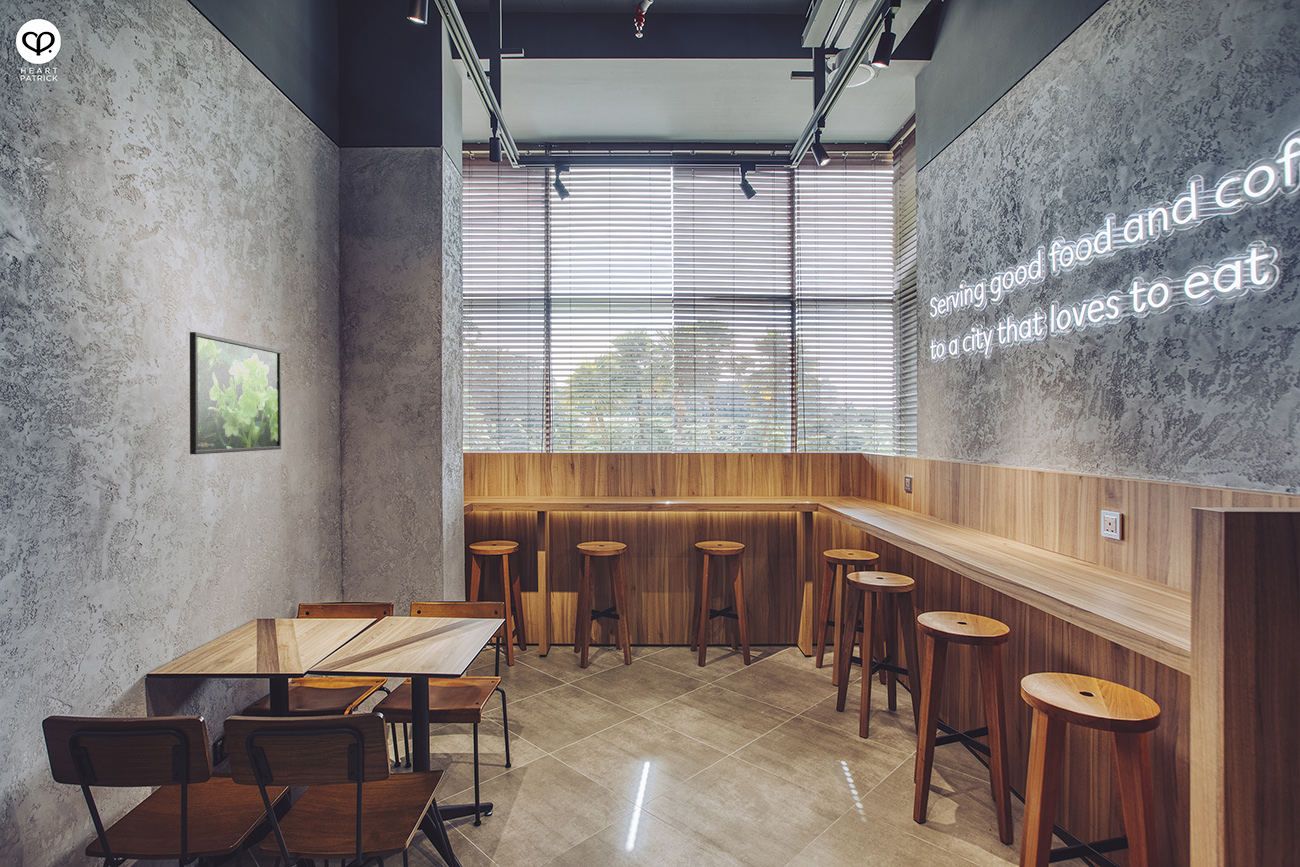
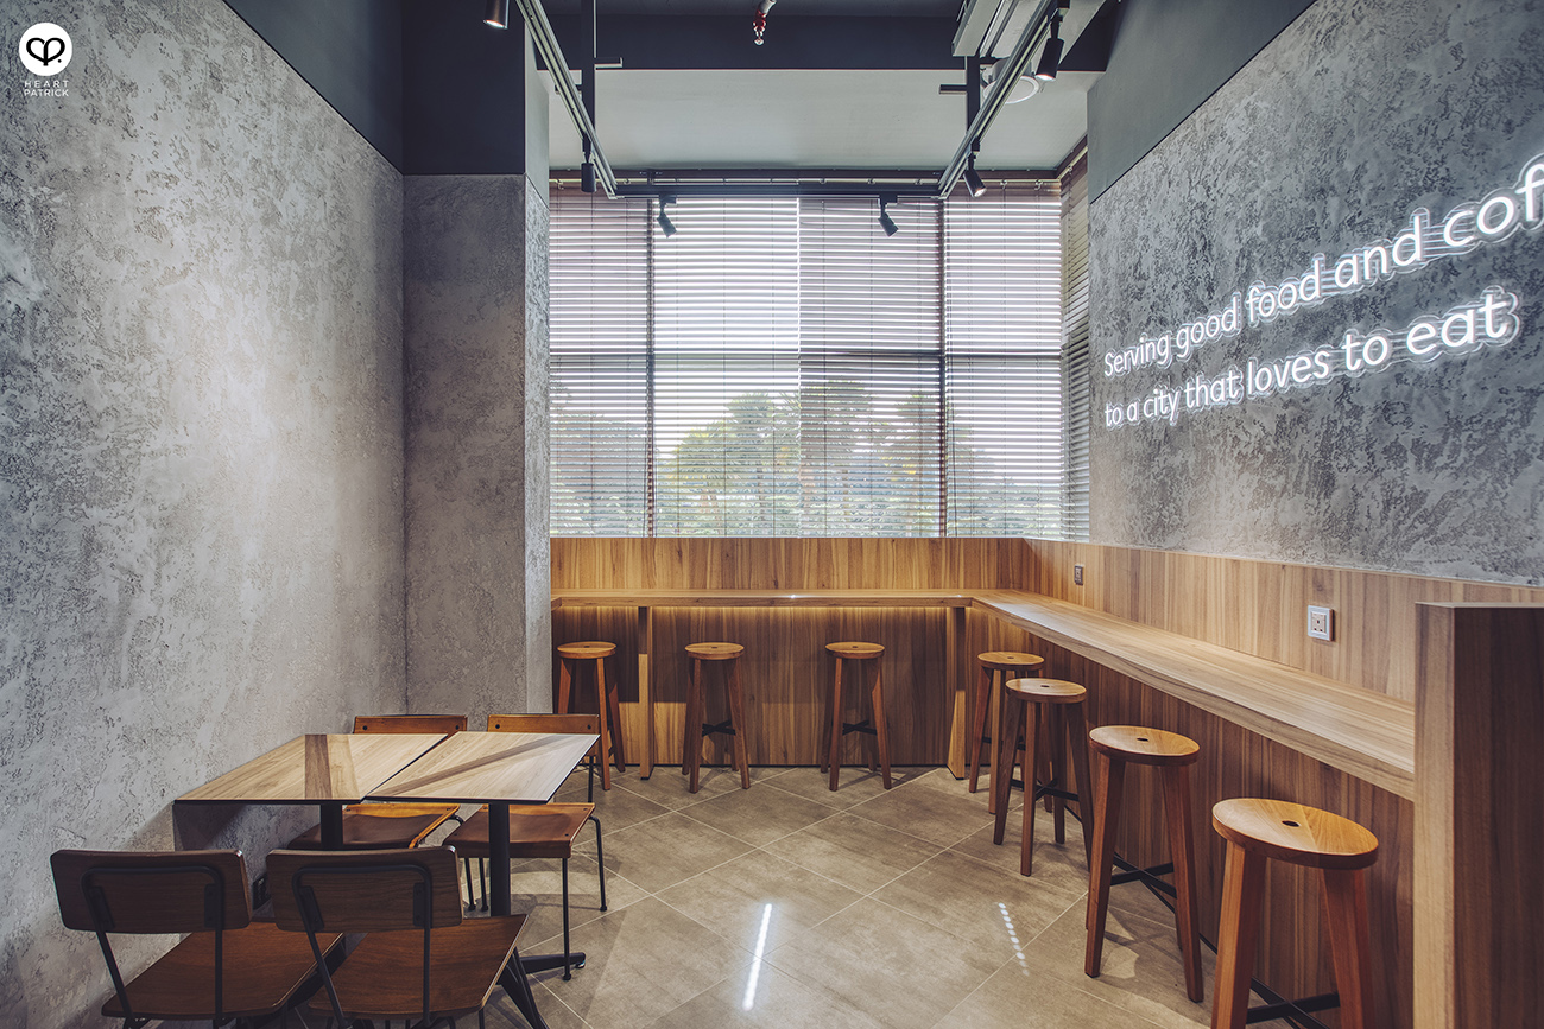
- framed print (240, 396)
